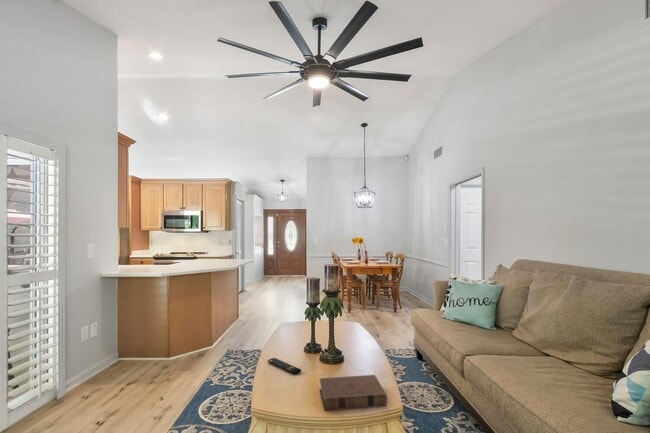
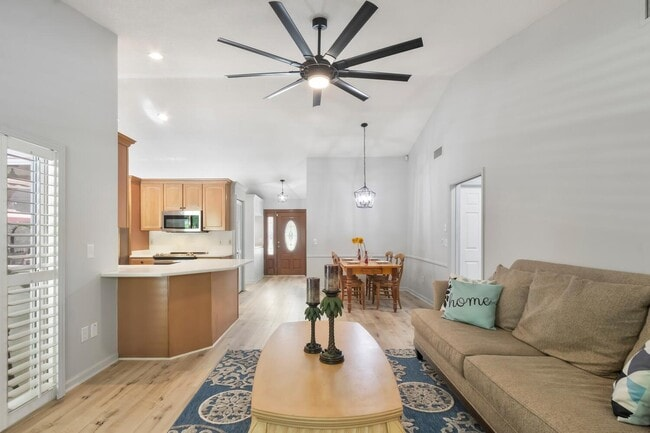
- book (351, 391)
- remote control (283, 365)
